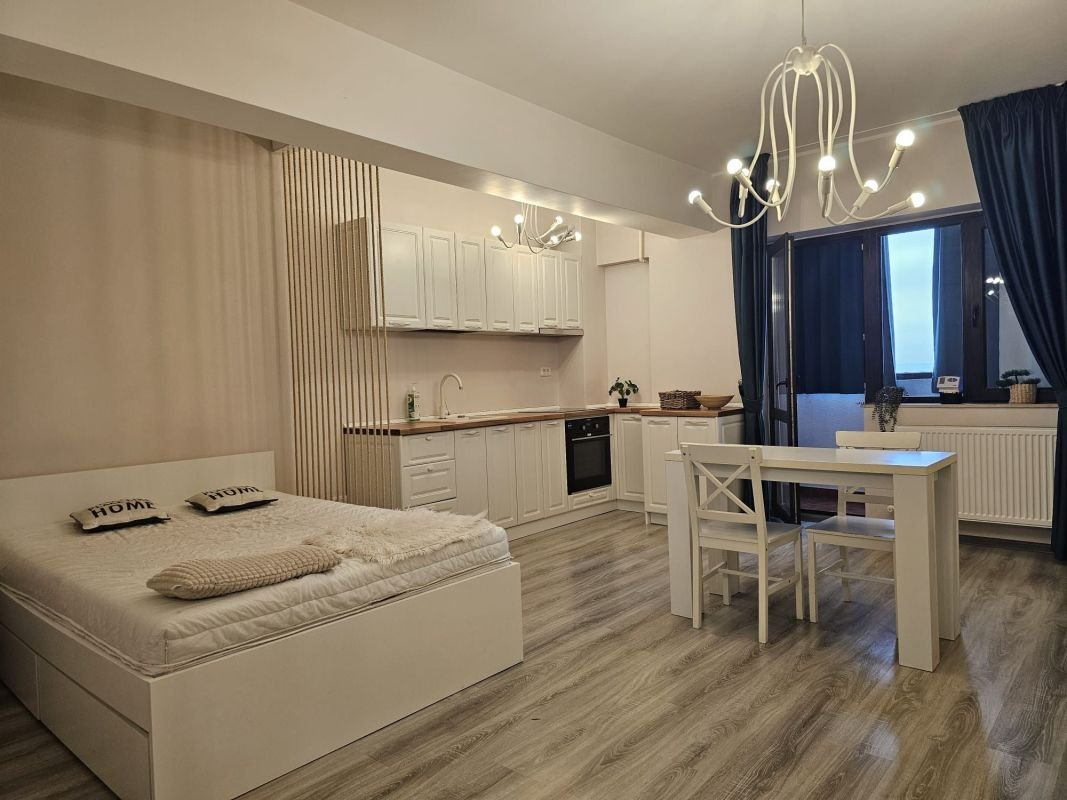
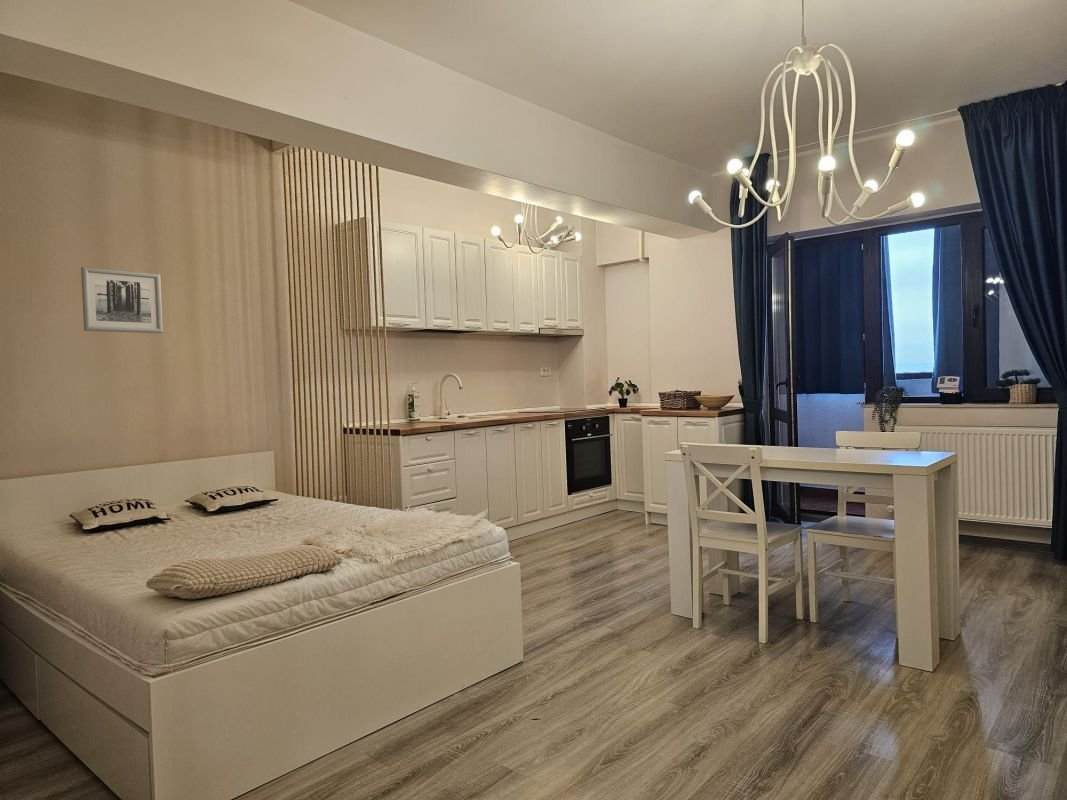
+ wall art (123, 301)
